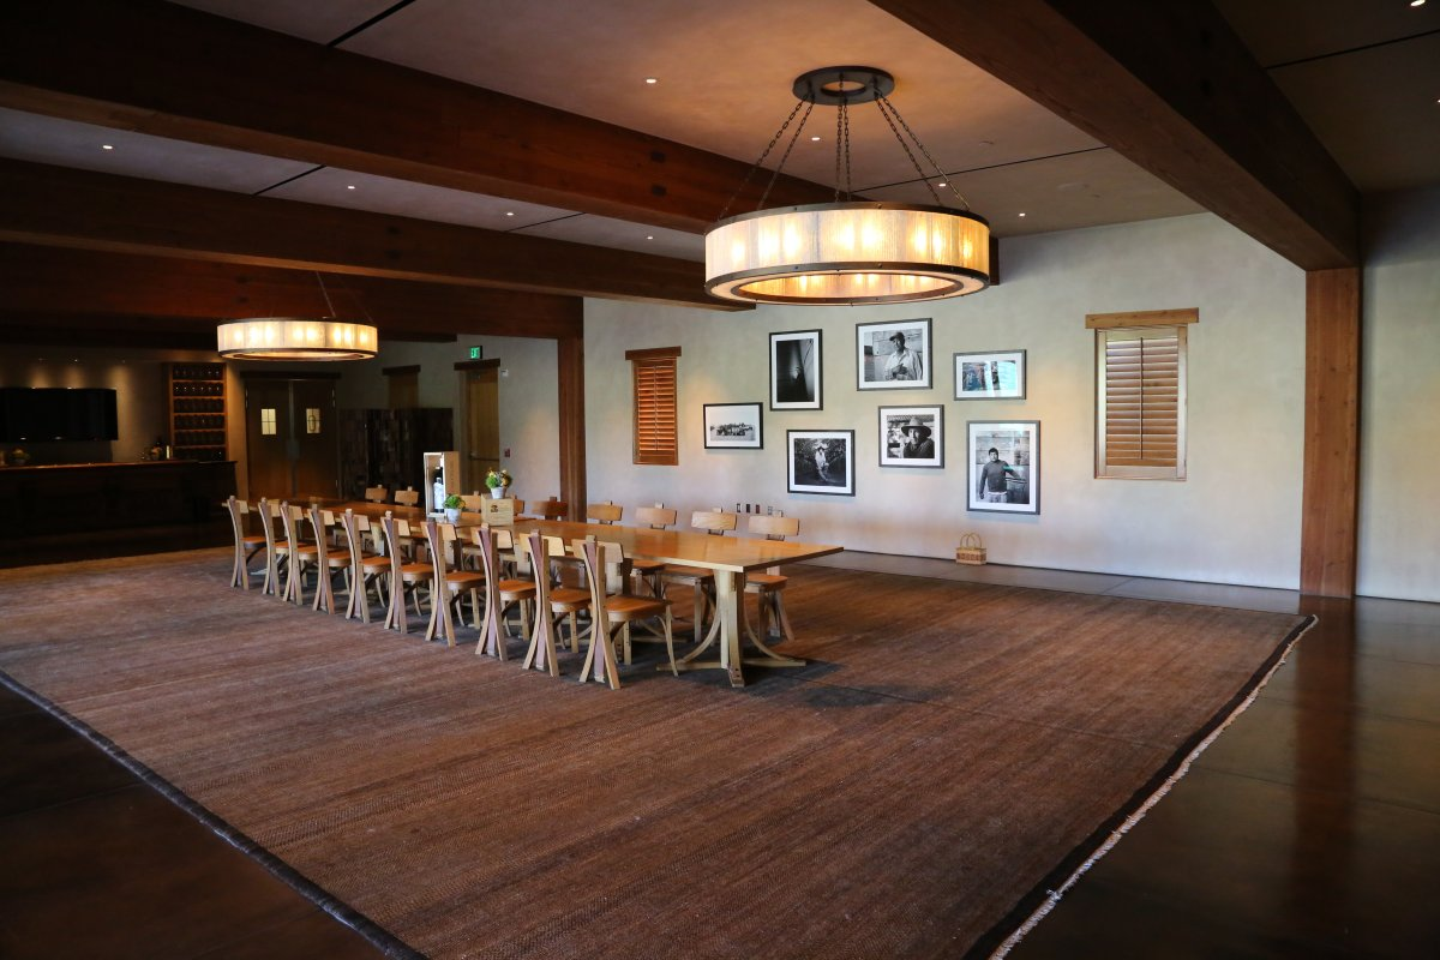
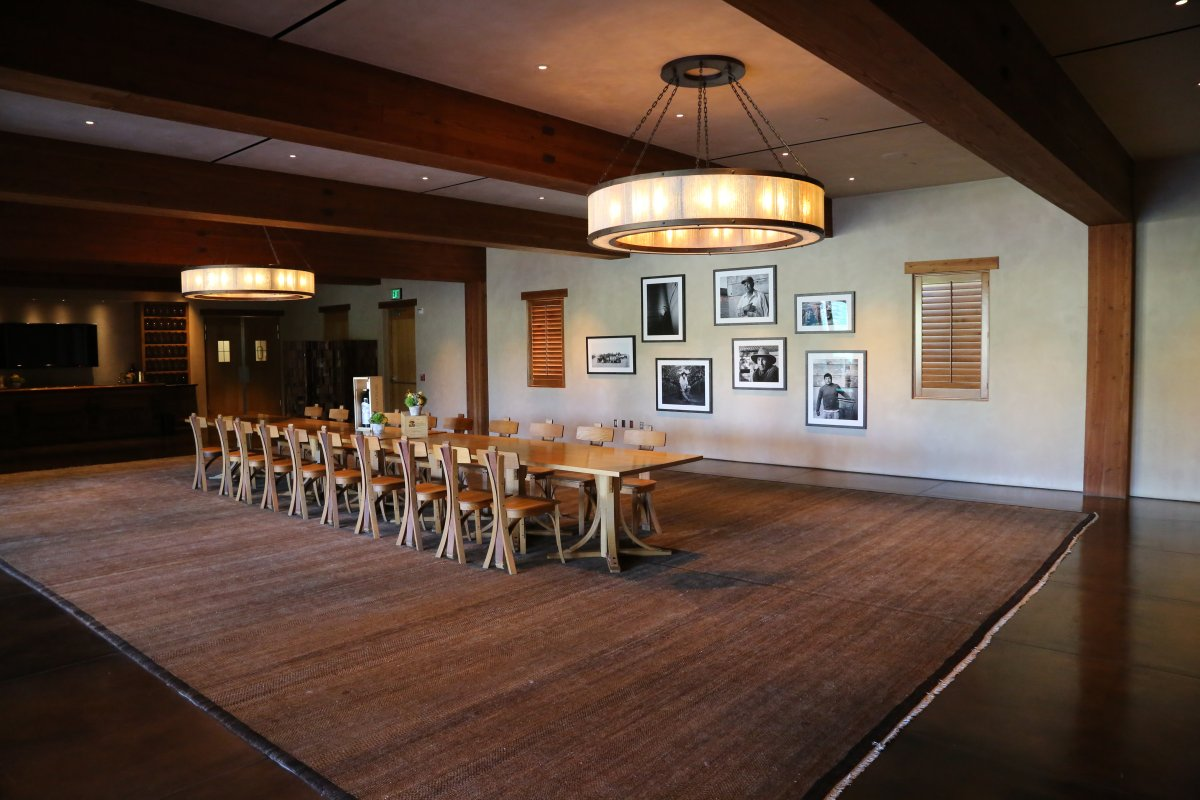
- basket (971, 548)
